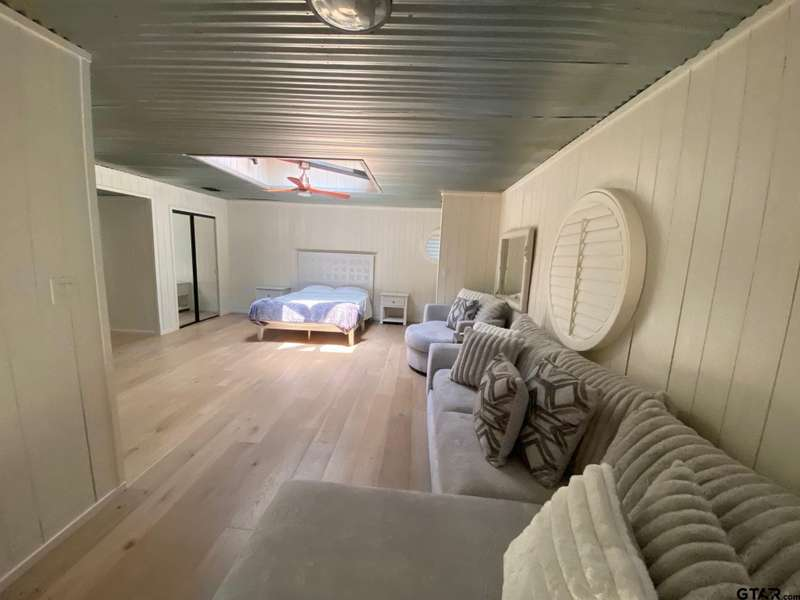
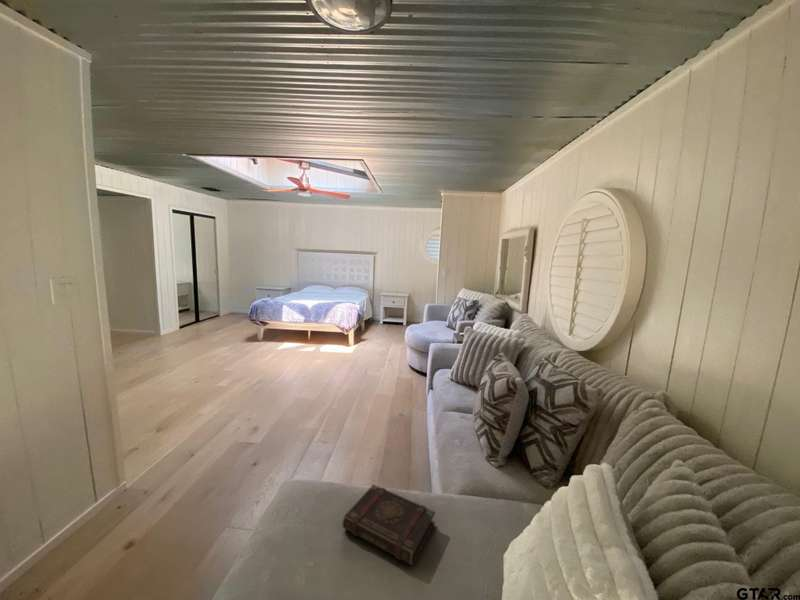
+ book (389, 520)
